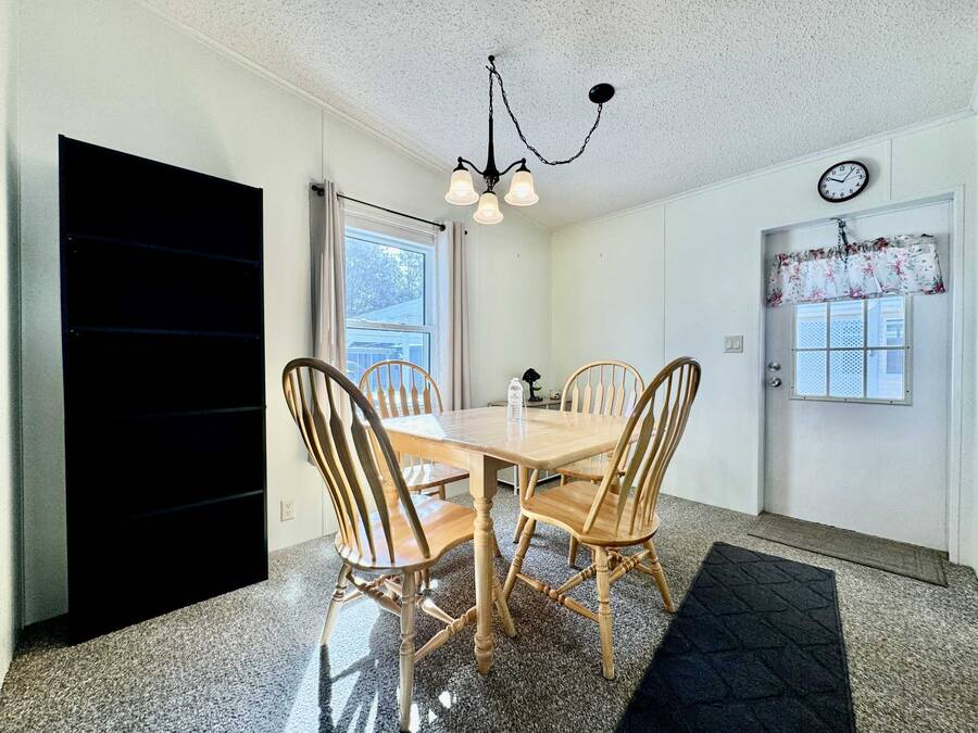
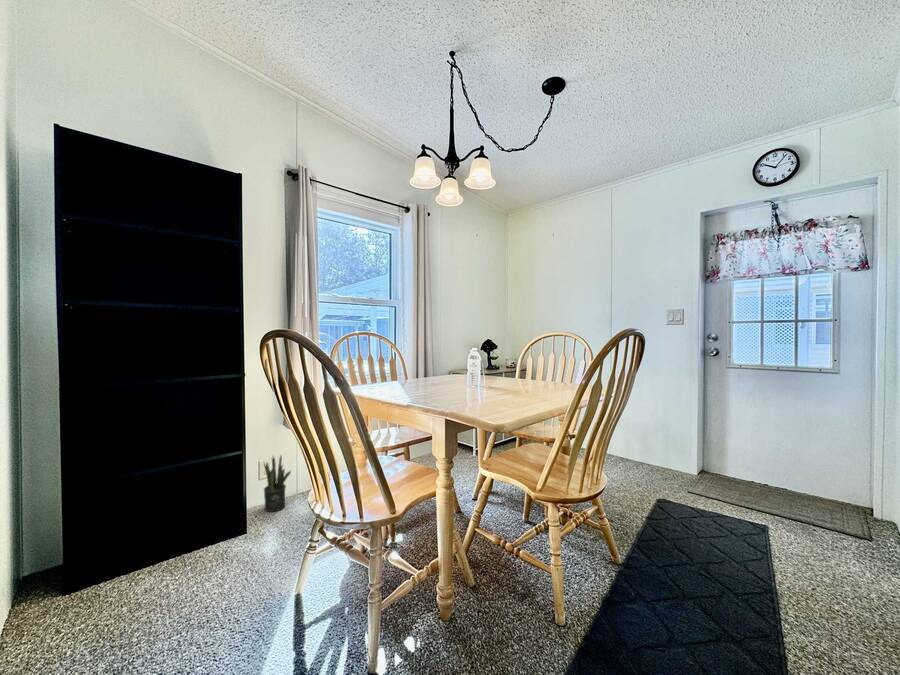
+ potted plant (277, 482)
